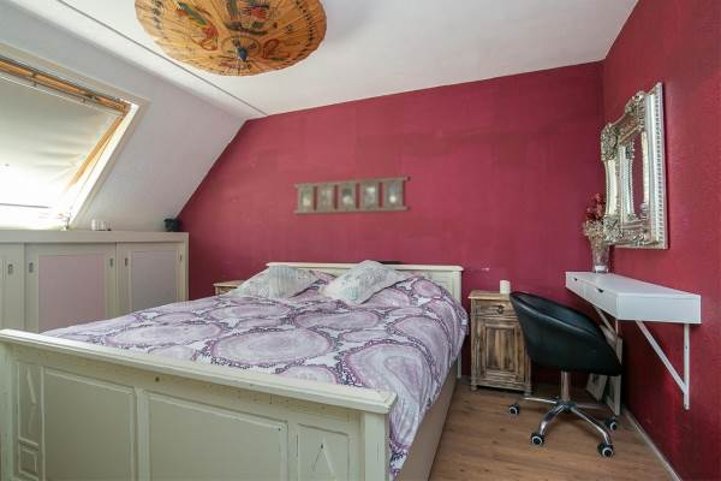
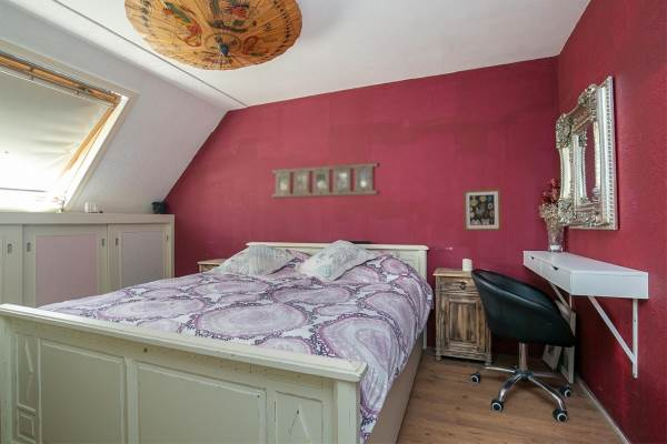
+ wall art (481, 210)
